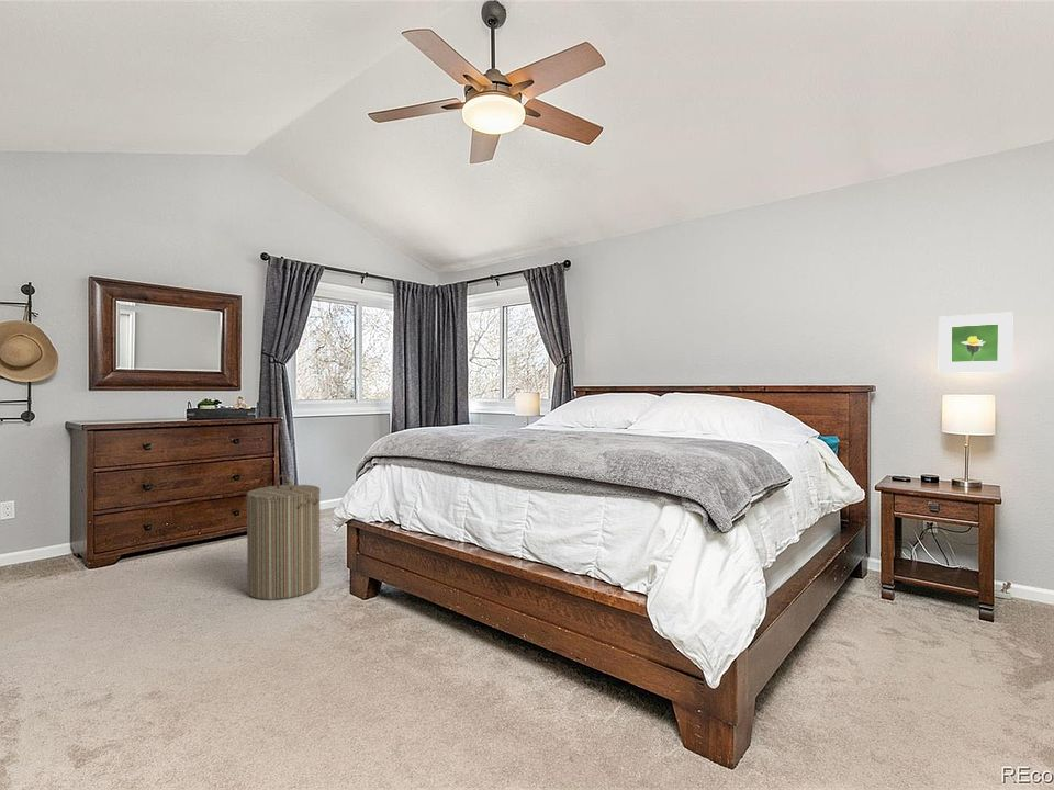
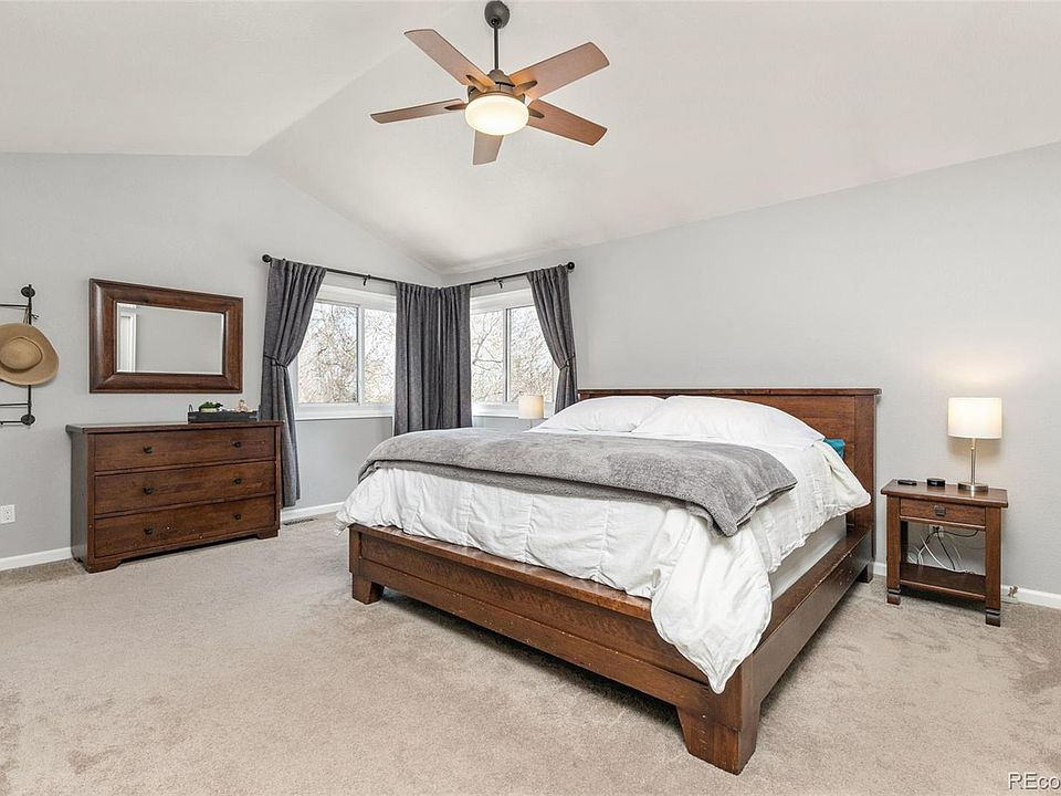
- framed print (974, 343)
- laundry hamper (284, 531)
